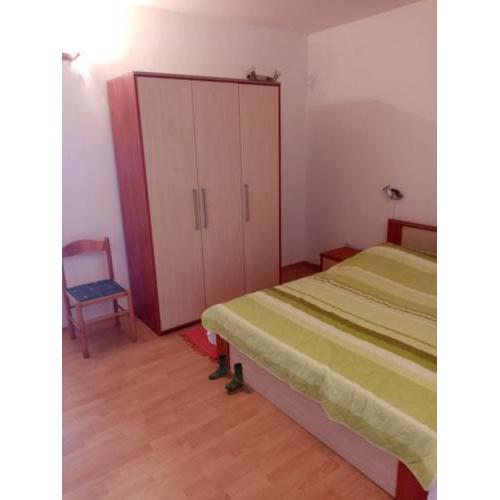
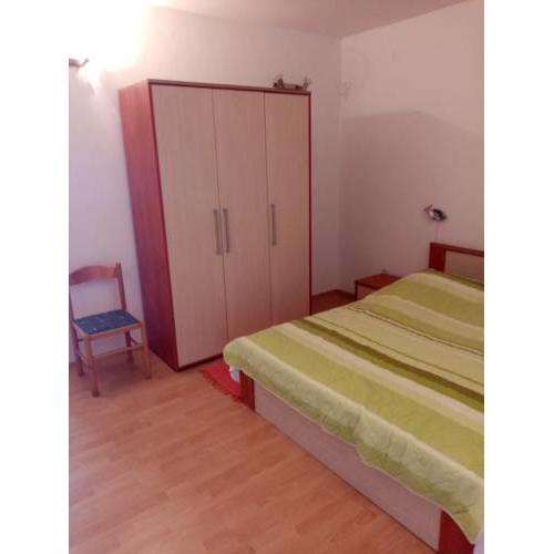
- boots (225, 371)
